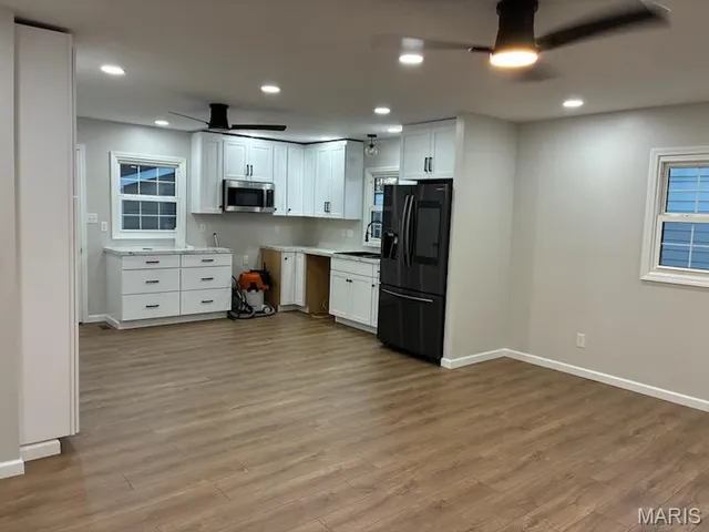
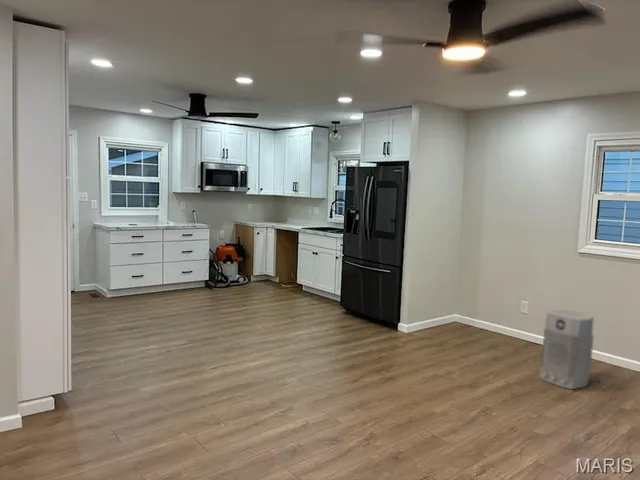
+ air purifier (568, 347)
